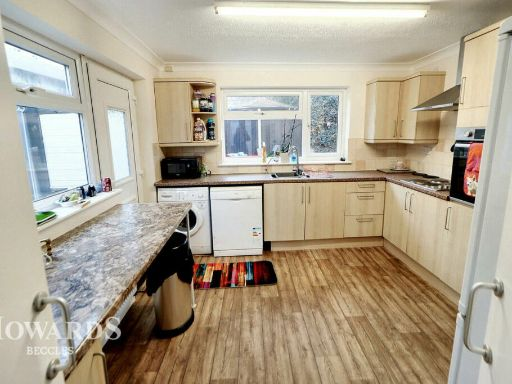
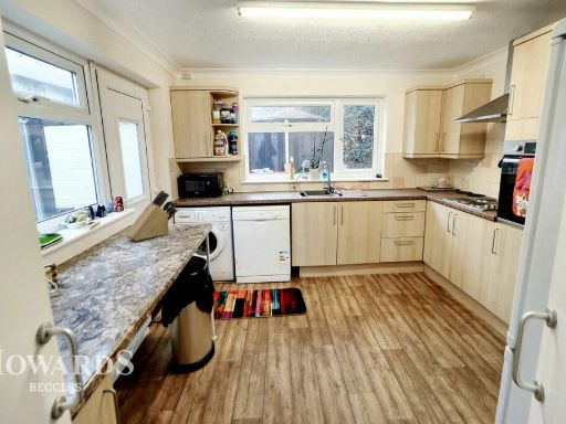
+ knife block (151, 213)
